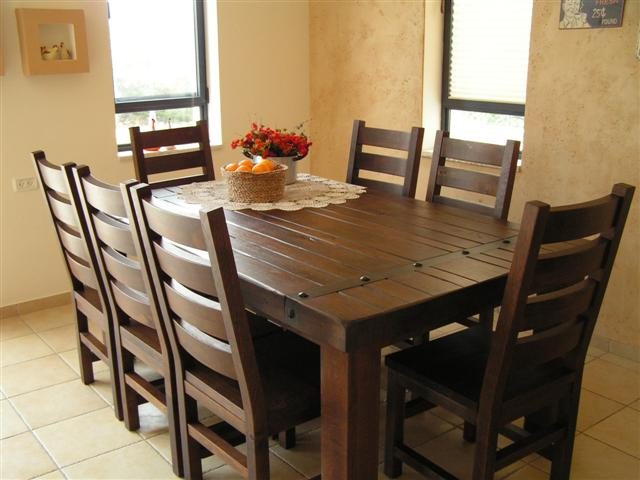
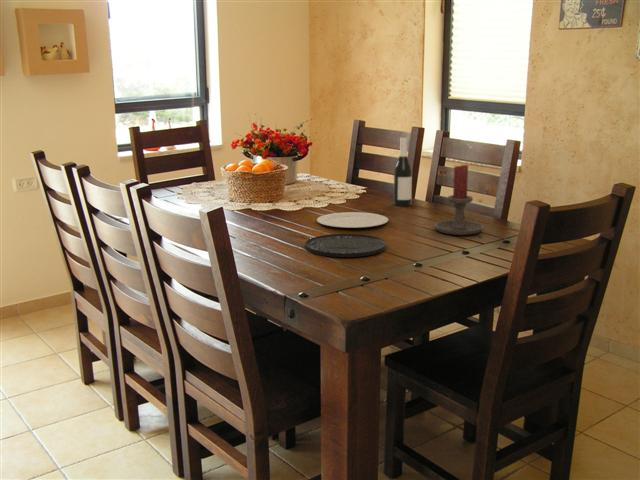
+ plate (345, 244)
+ plate (352, 220)
+ wine bottle (403, 171)
+ candle holder (459, 196)
